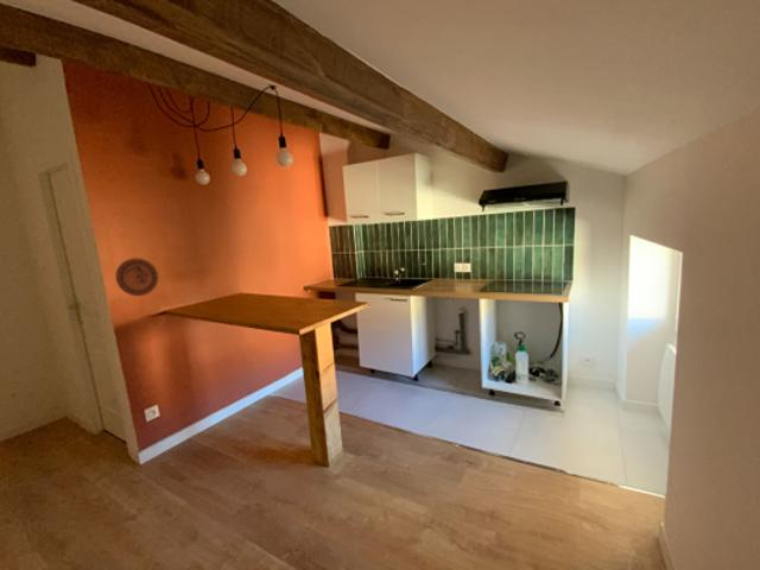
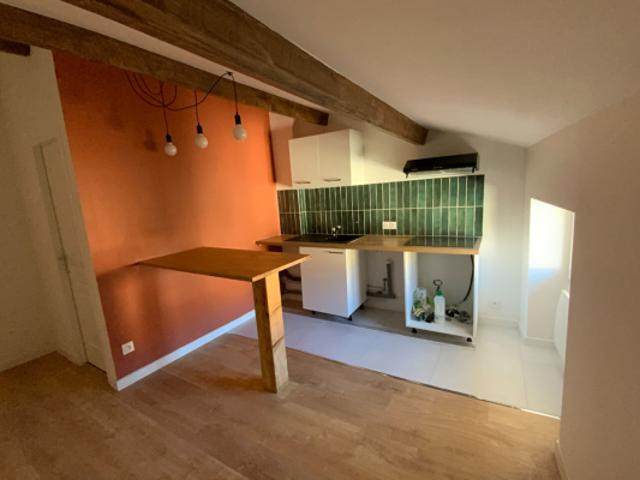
- decorative plate (137, 277)
